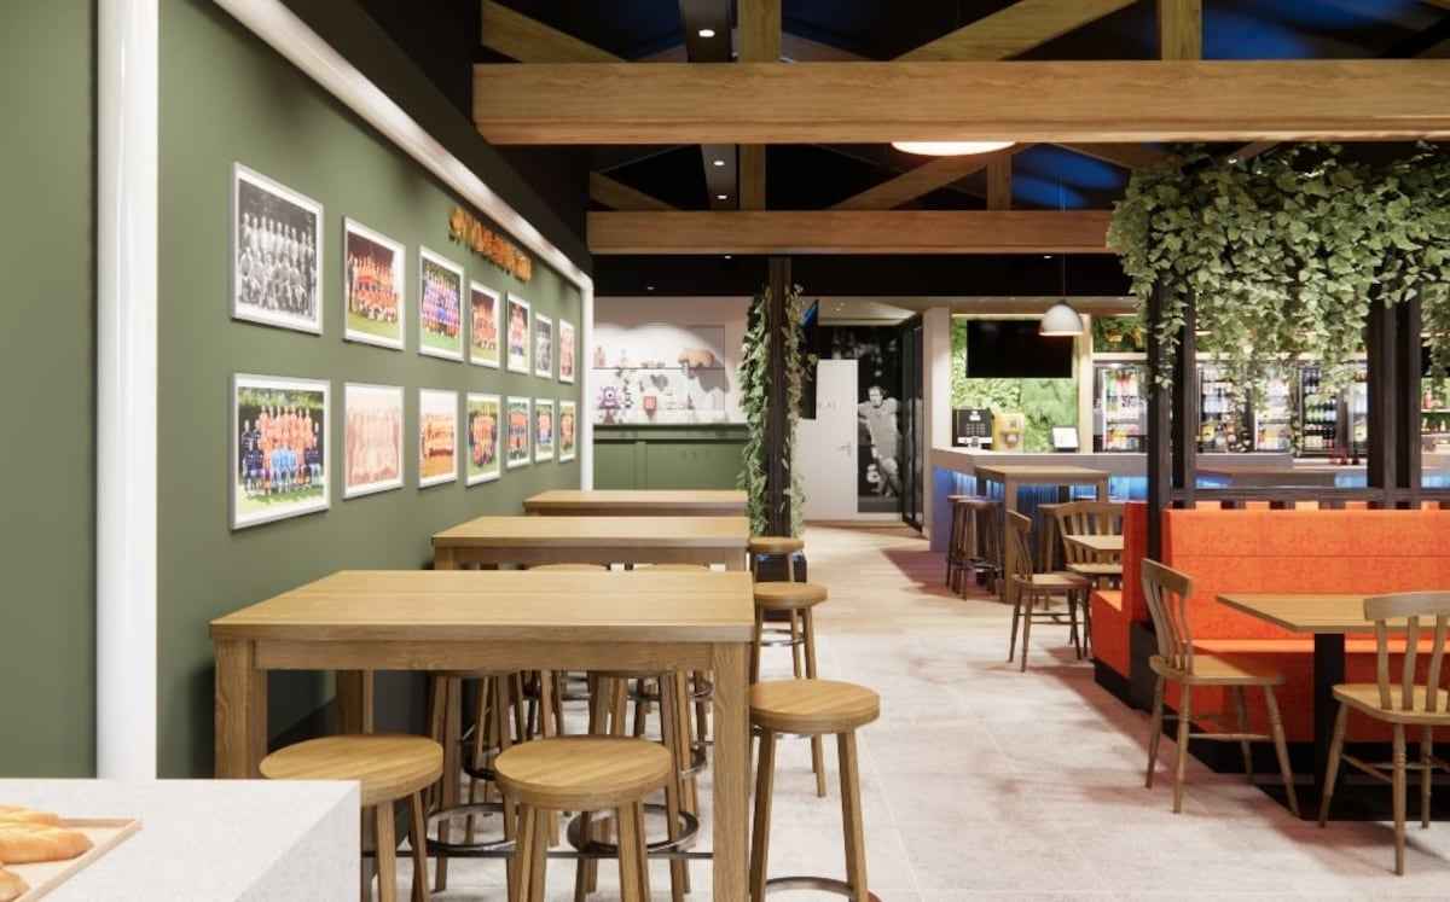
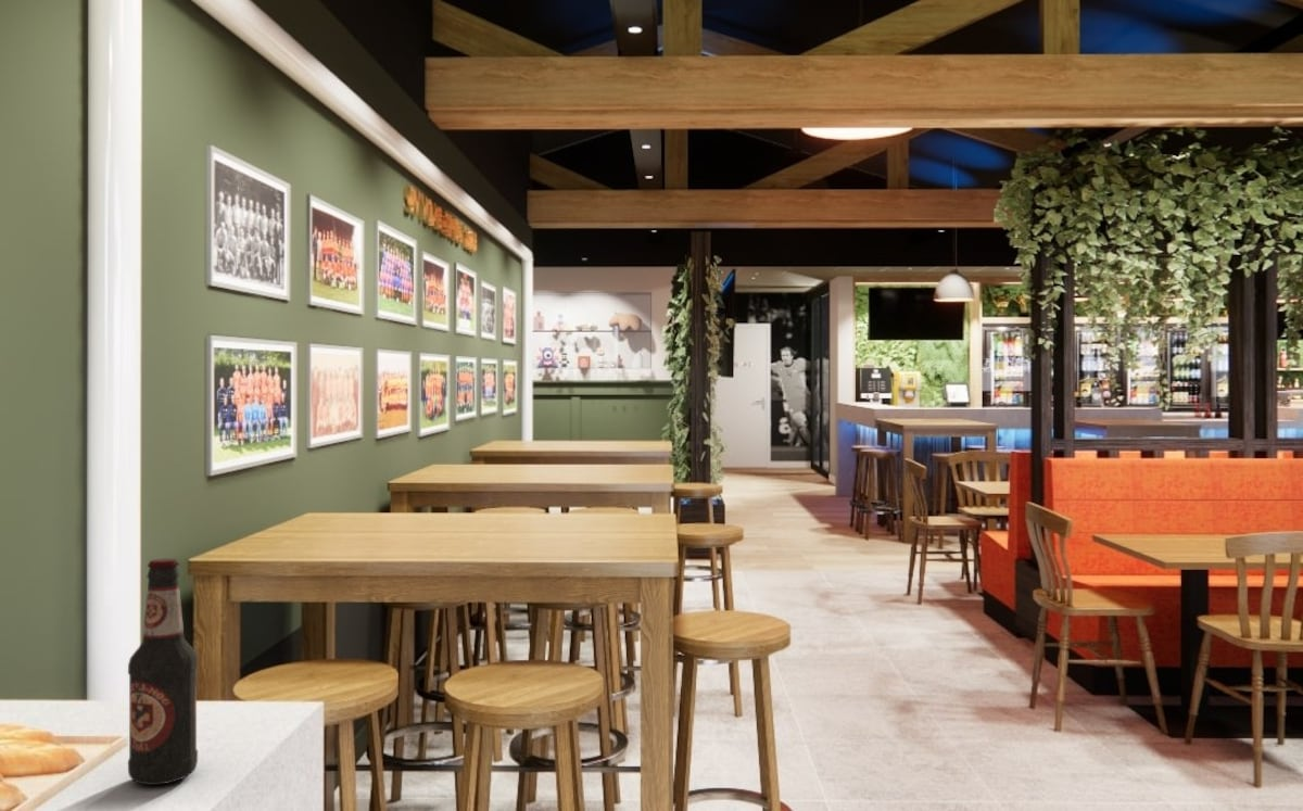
+ bottle (163, 668)
